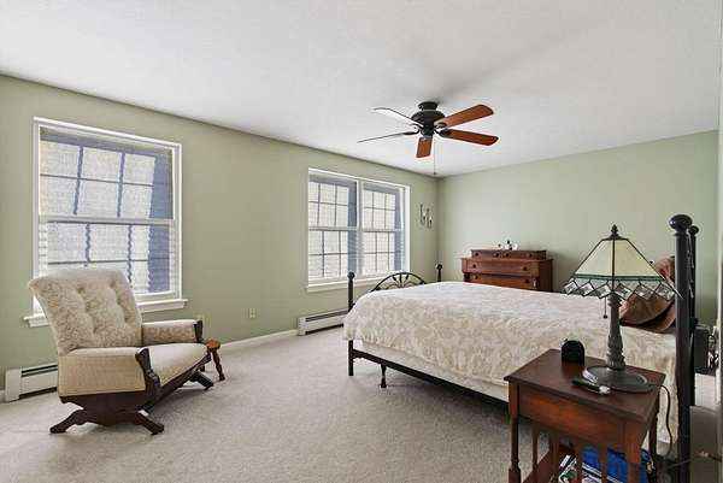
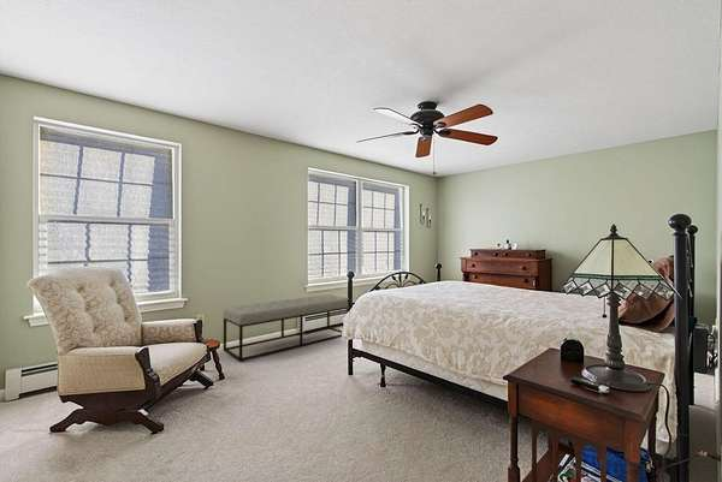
+ bench (291, 317)
